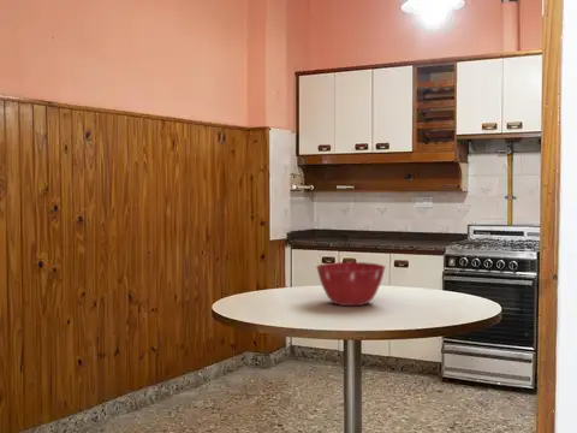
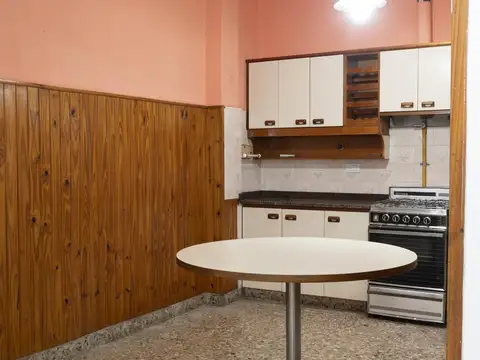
- mixing bowl (350, 284)
